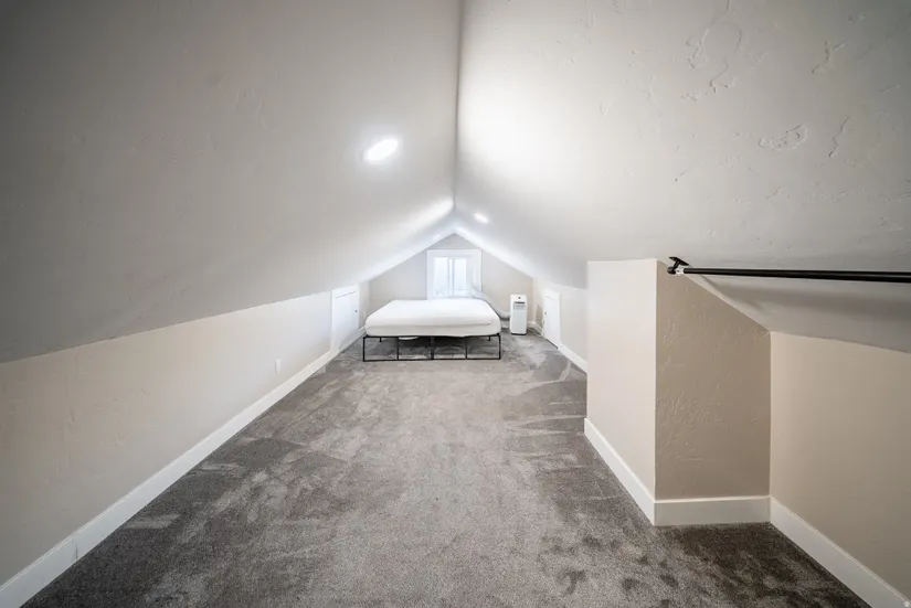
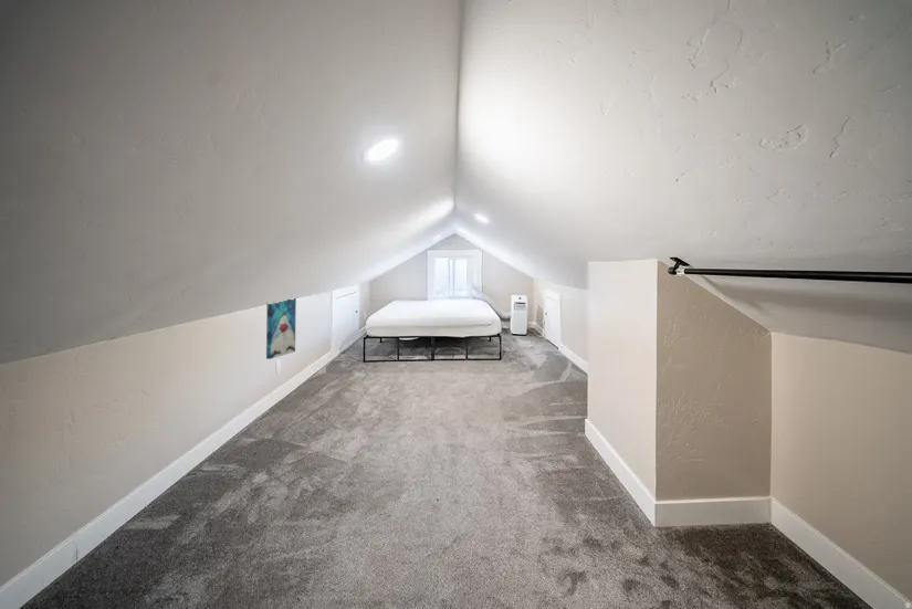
+ wall art (282, 323)
